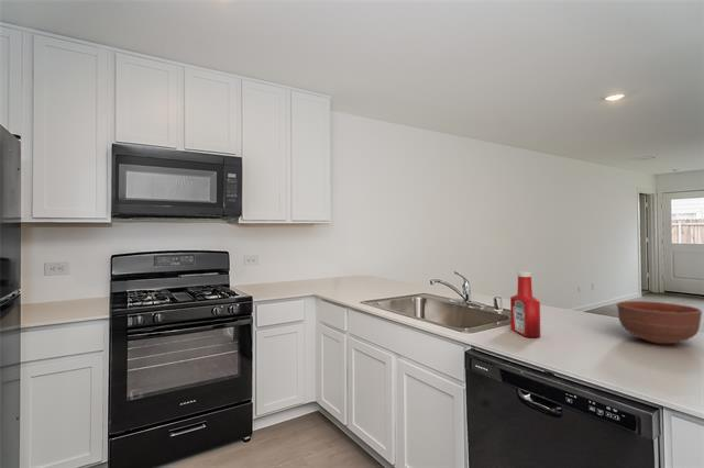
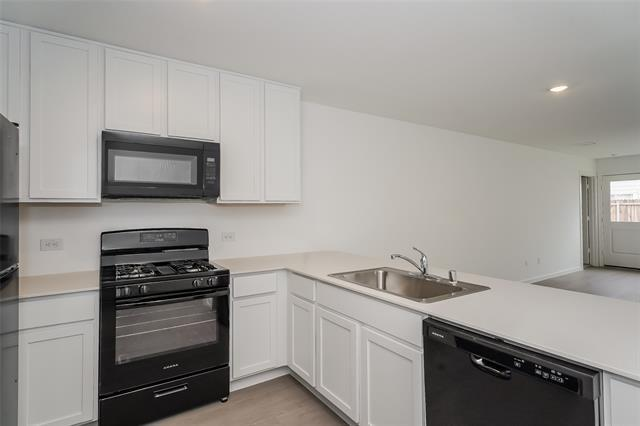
- bowl (657, 323)
- soap bottle (525, 302)
